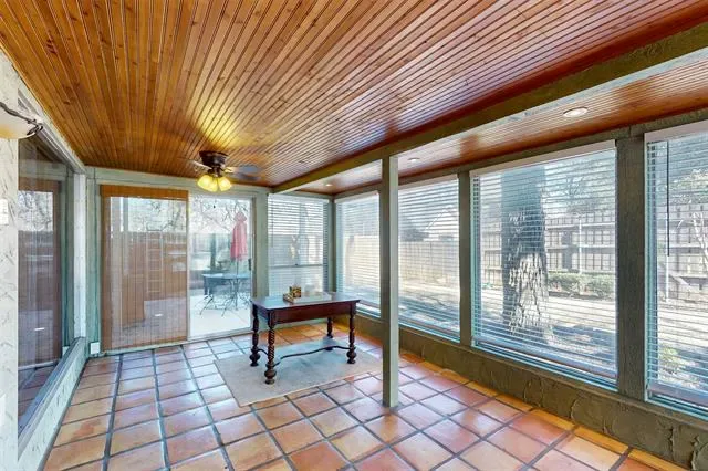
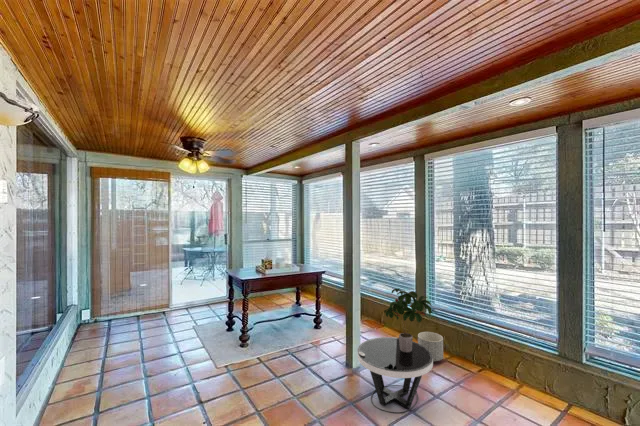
+ side table (394, 374)
+ planter (430, 347)
+ potted plant (405, 319)
